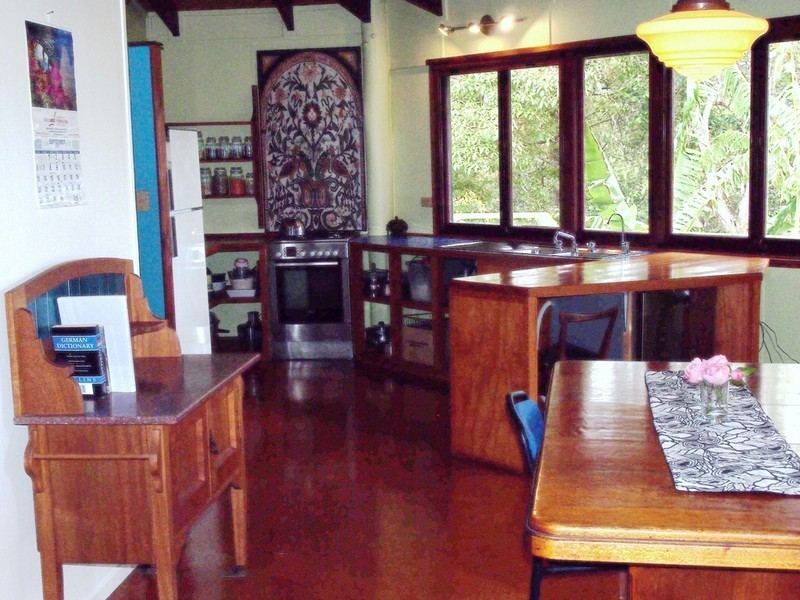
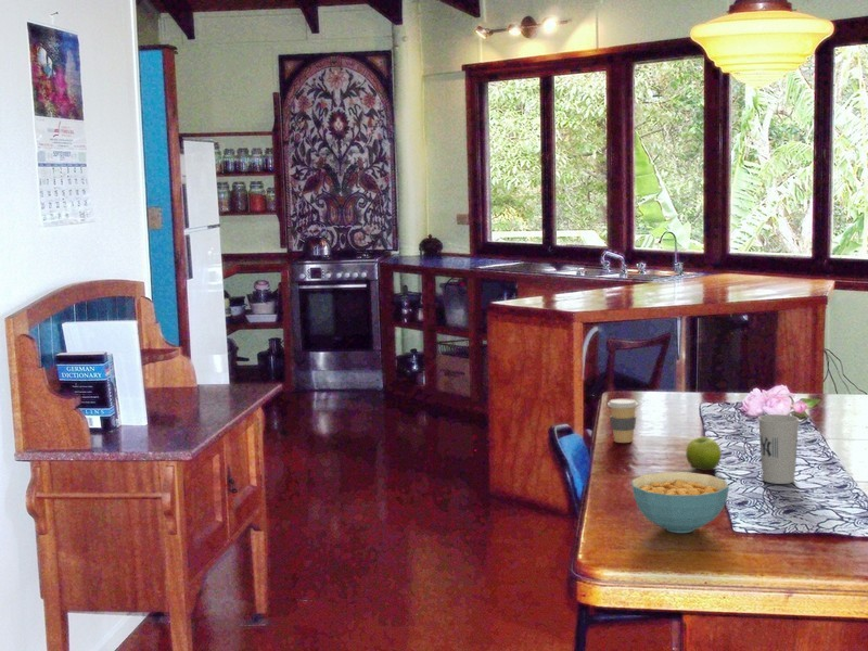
+ coffee cup (623, 420)
+ fruit (703, 452)
+ cereal bowl (679, 506)
+ cup (778, 449)
